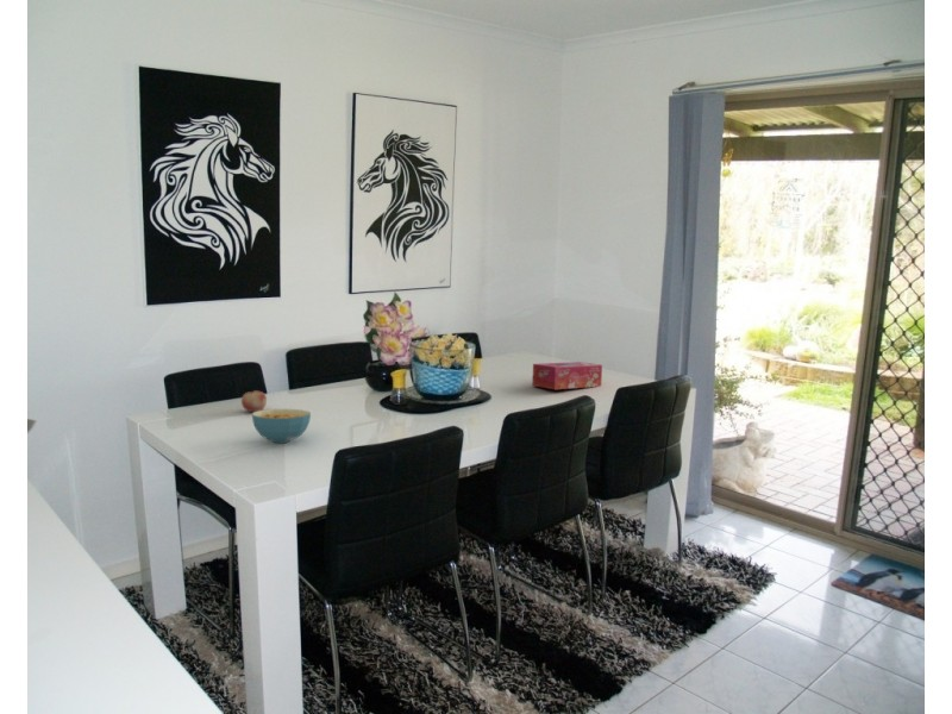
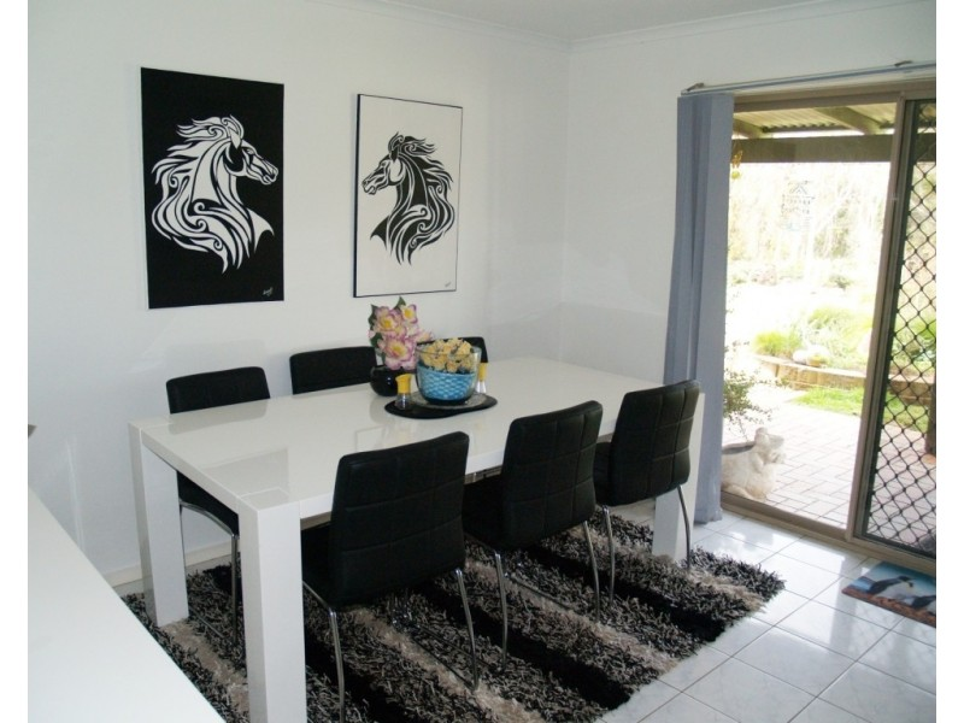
- cereal bowl (281, 427)
- fruit (253, 401)
- tissue box (566, 375)
